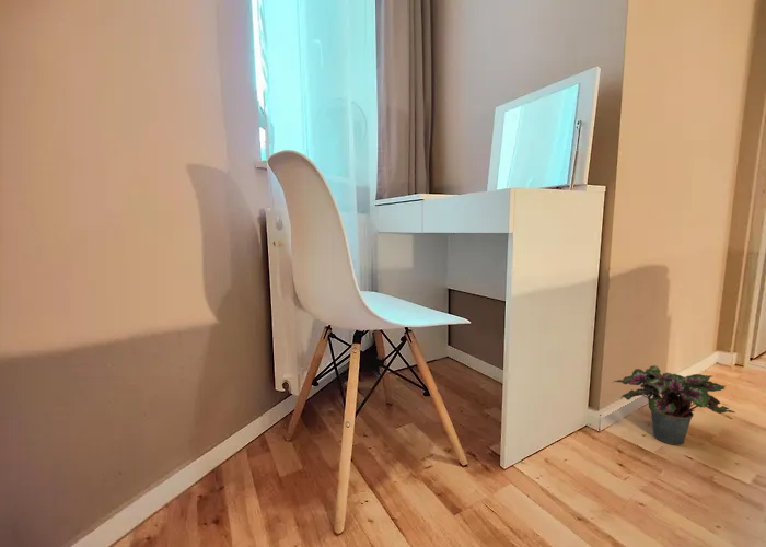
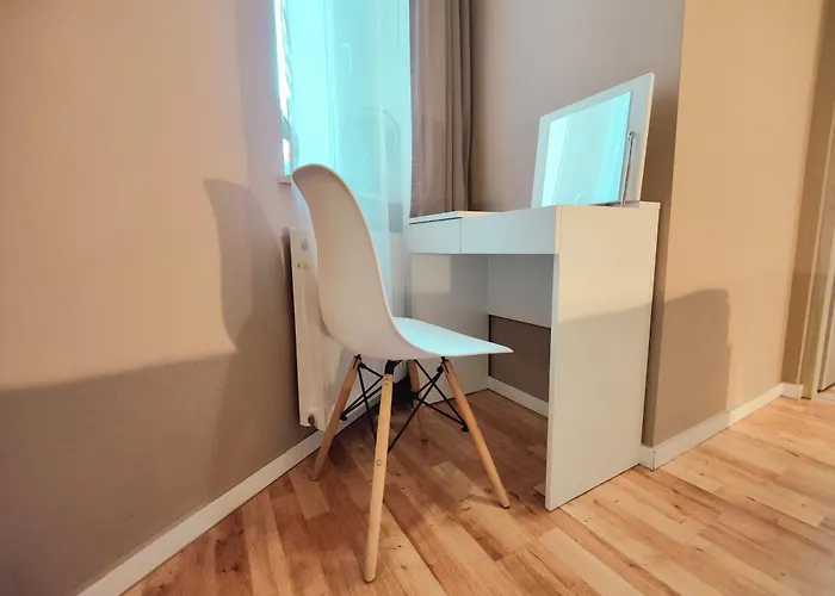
- potted plant (669, 405)
